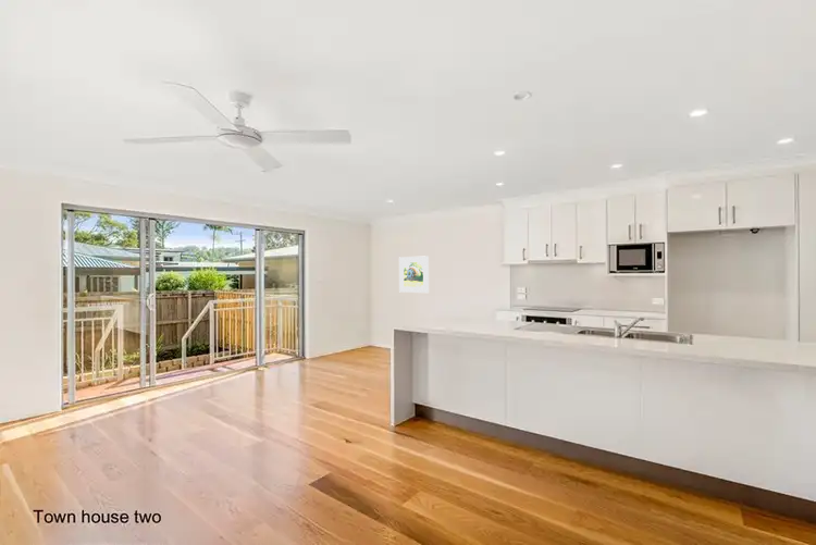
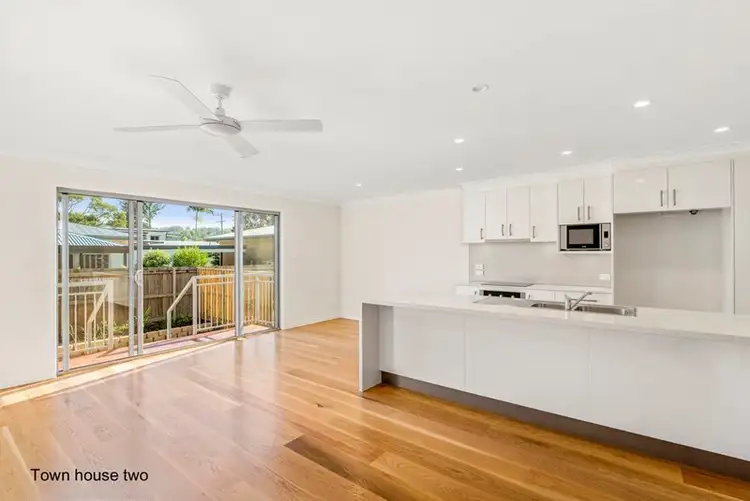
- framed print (413, 274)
